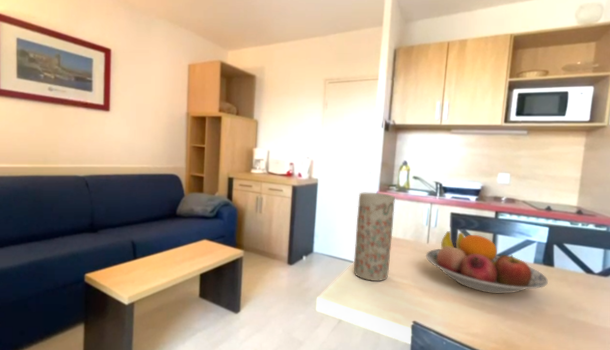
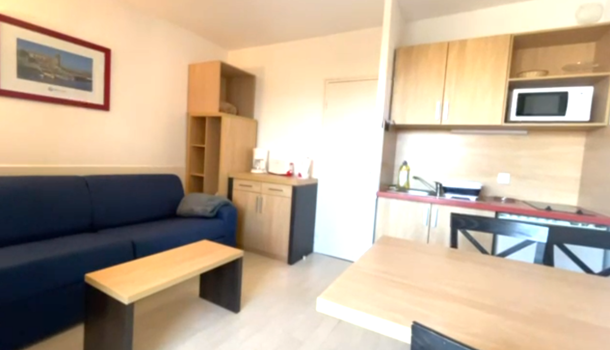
- fruit bowl (481, 260)
- vase (373, 234)
